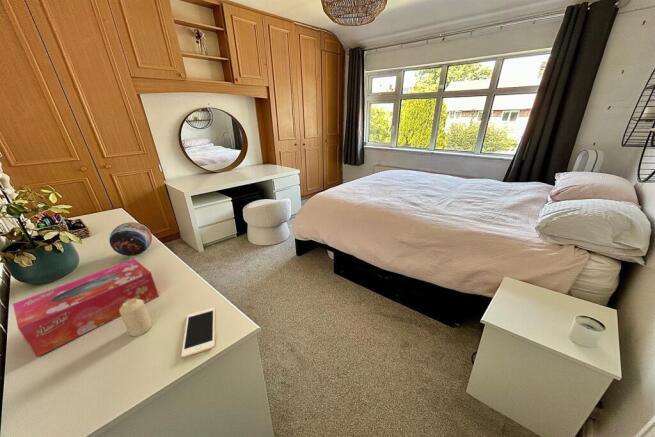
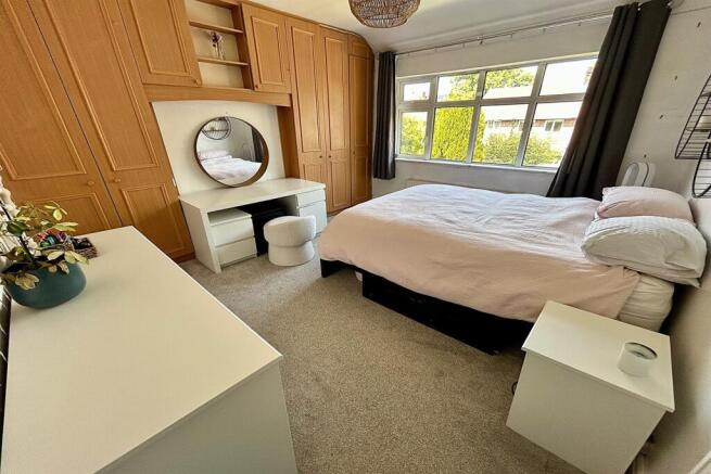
- candle (135, 315)
- decorative orb (131, 238)
- cell phone (200, 329)
- tissue box (93, 299)
